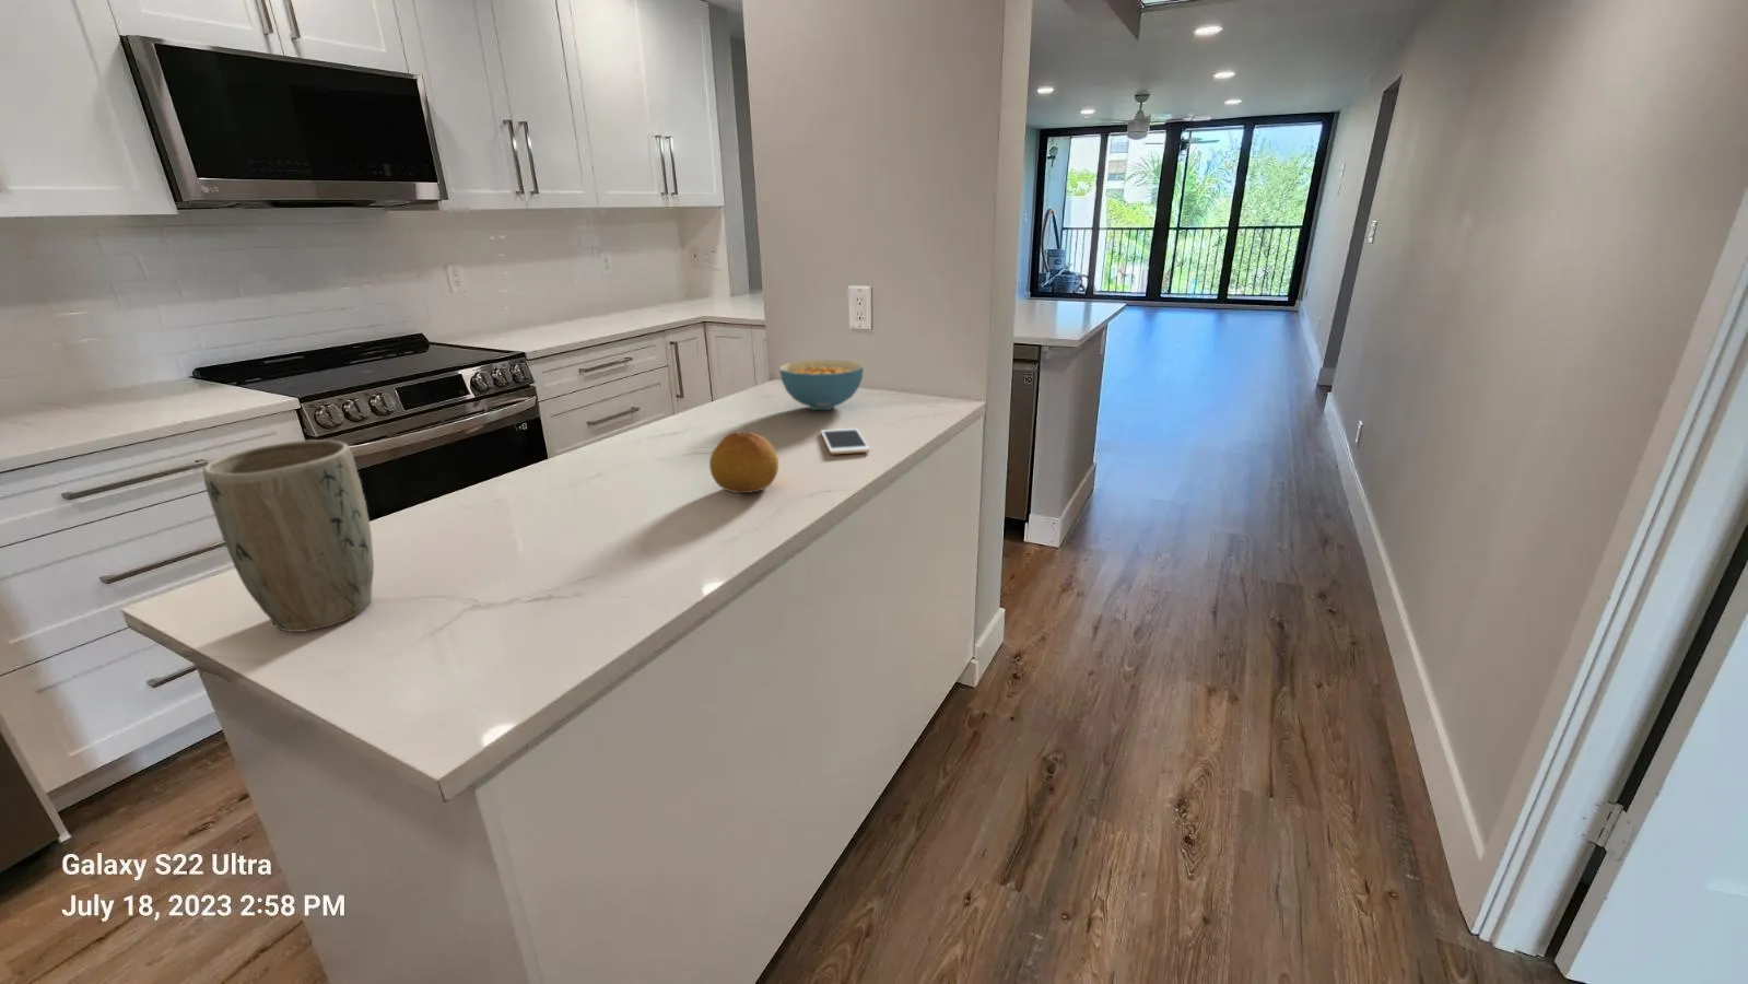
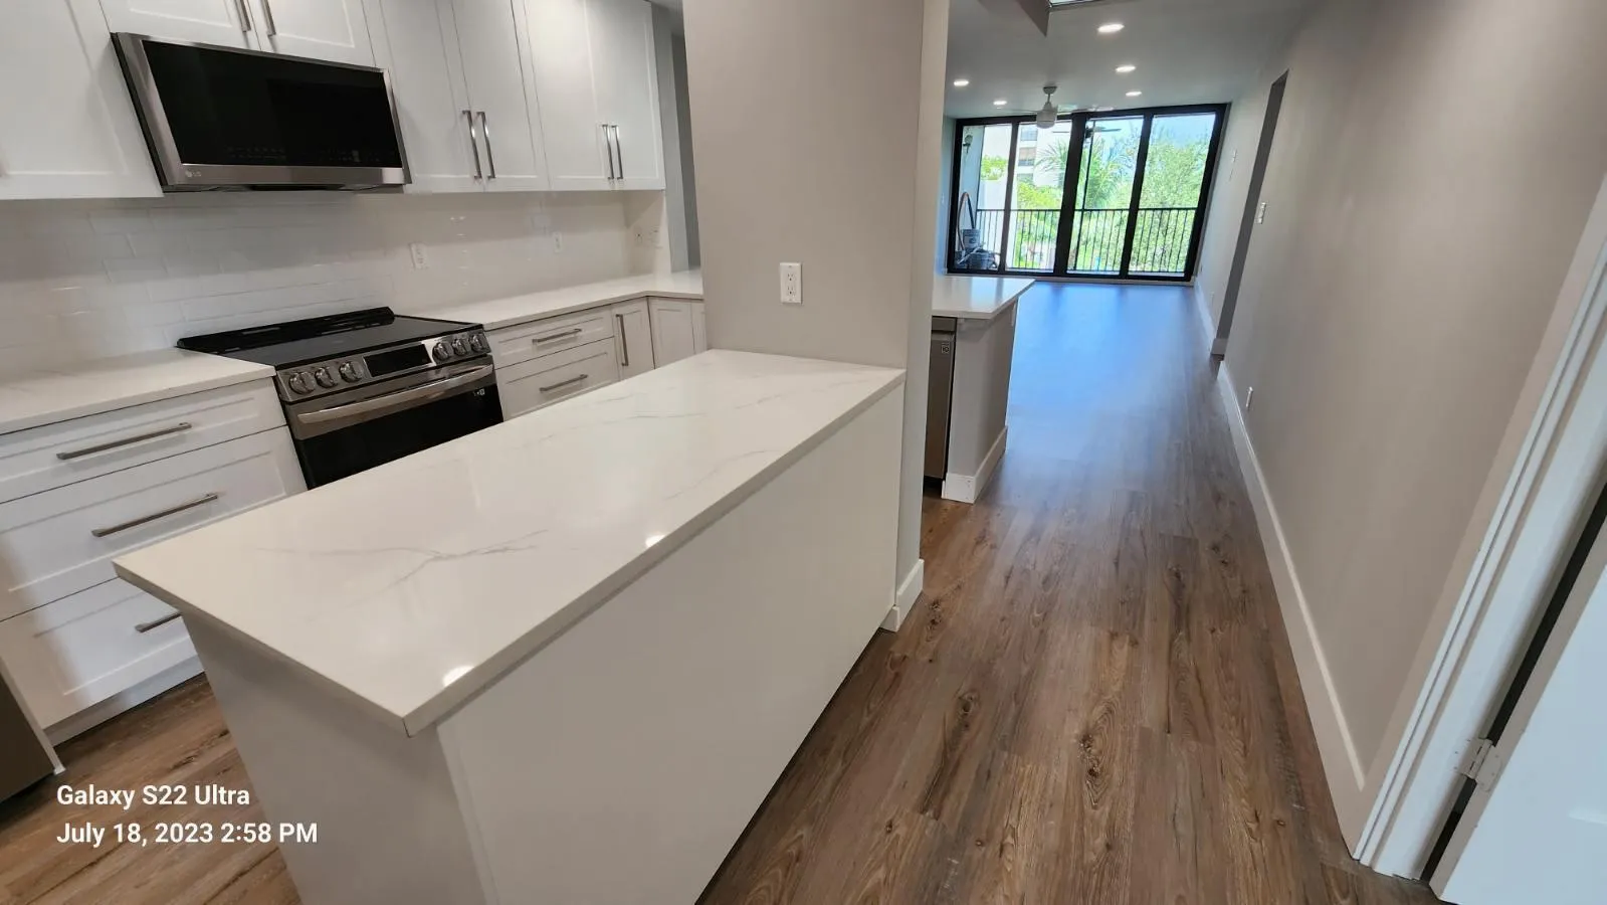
- cereal bowl (821, 388)
- plant pot (303, 535)
- cell phone (844, 439)
- fruit (743, 460)
